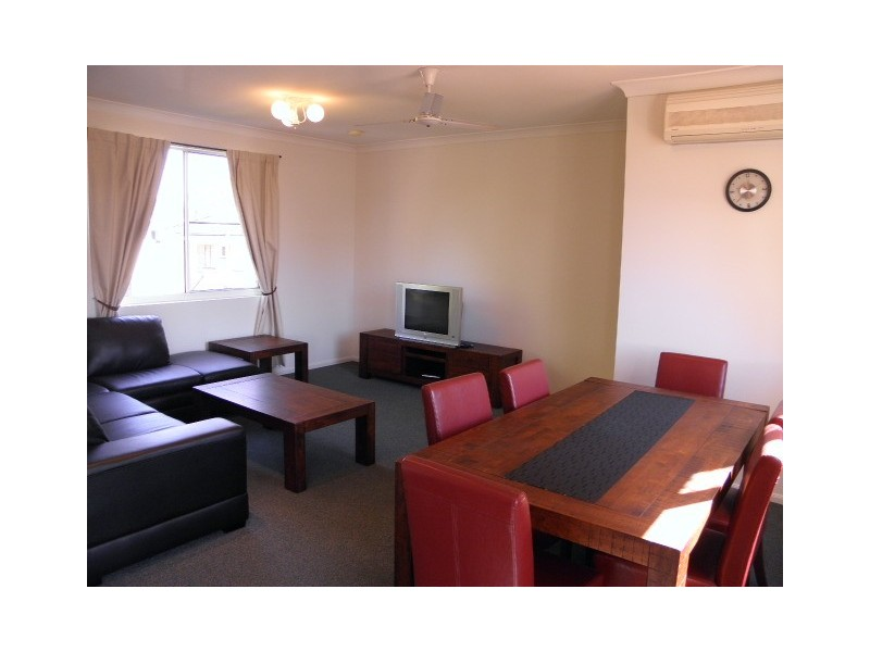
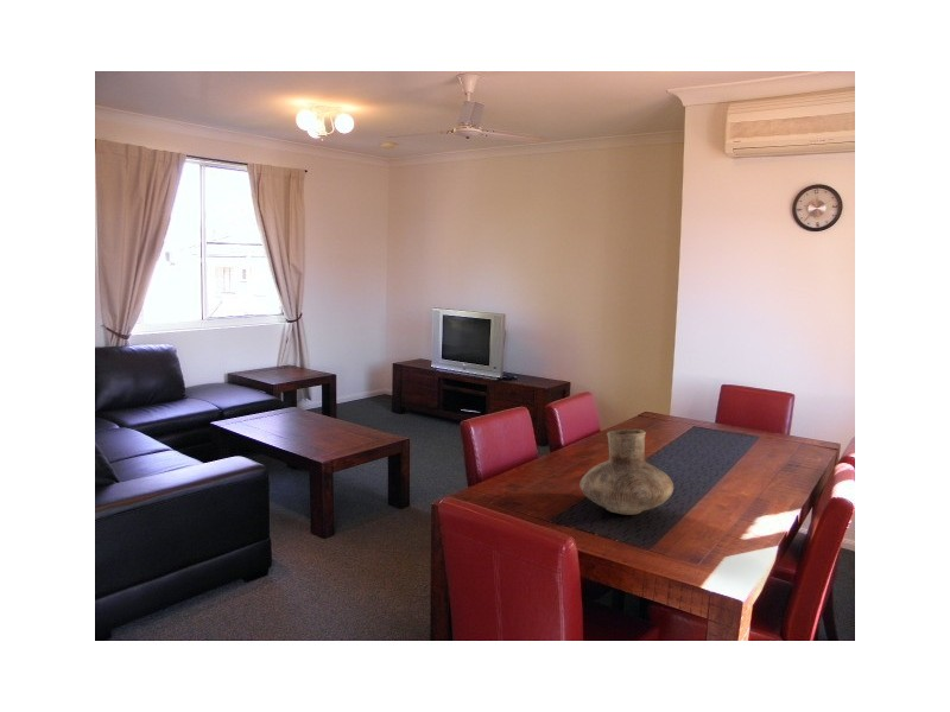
+ vase (626, 470)
